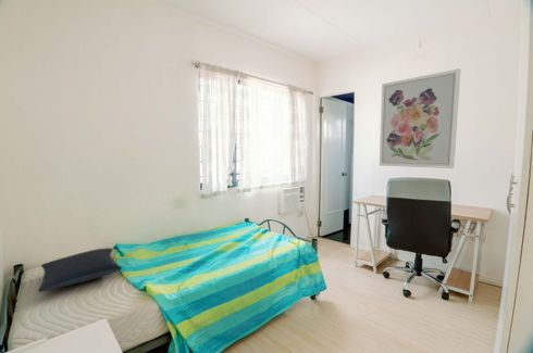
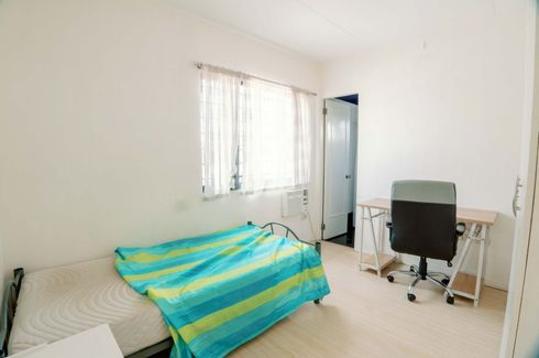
- pillow (80, 266)
- wall art (414, 123)
